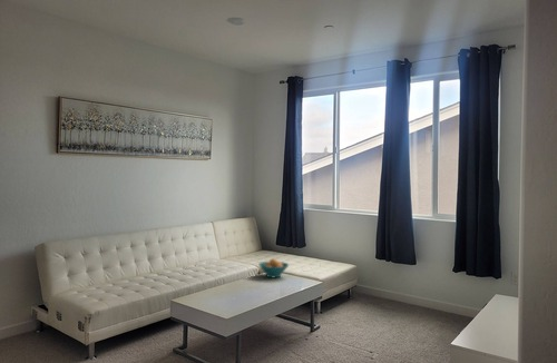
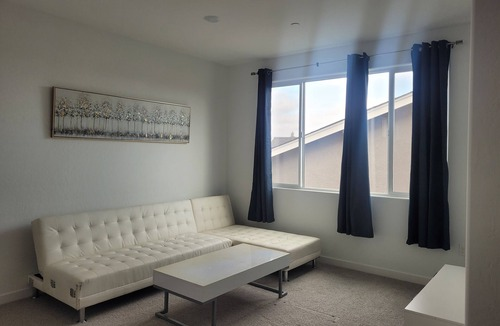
- fruit bowl (273, 267)
